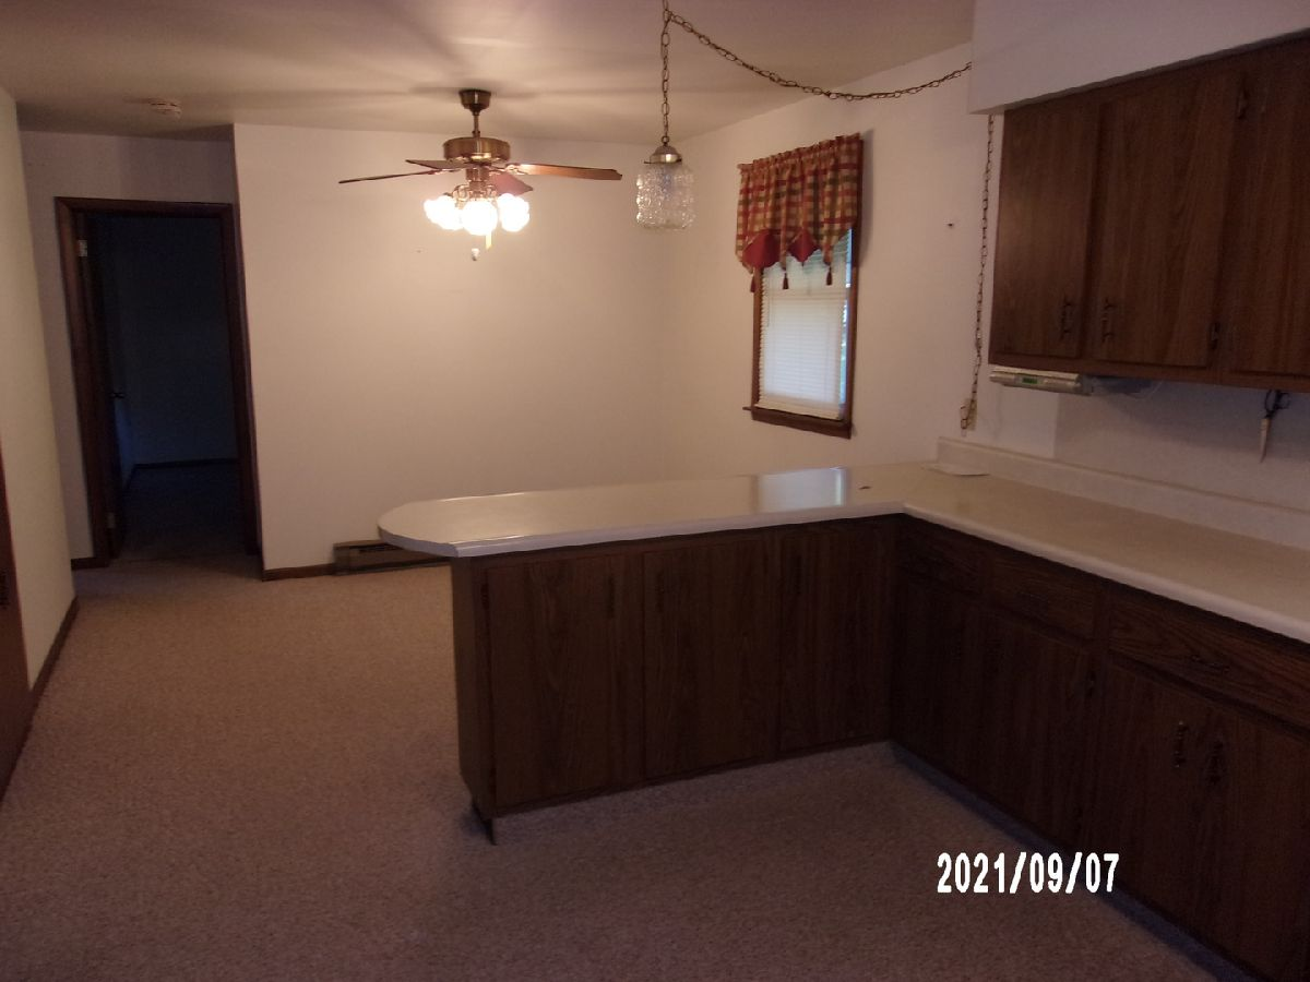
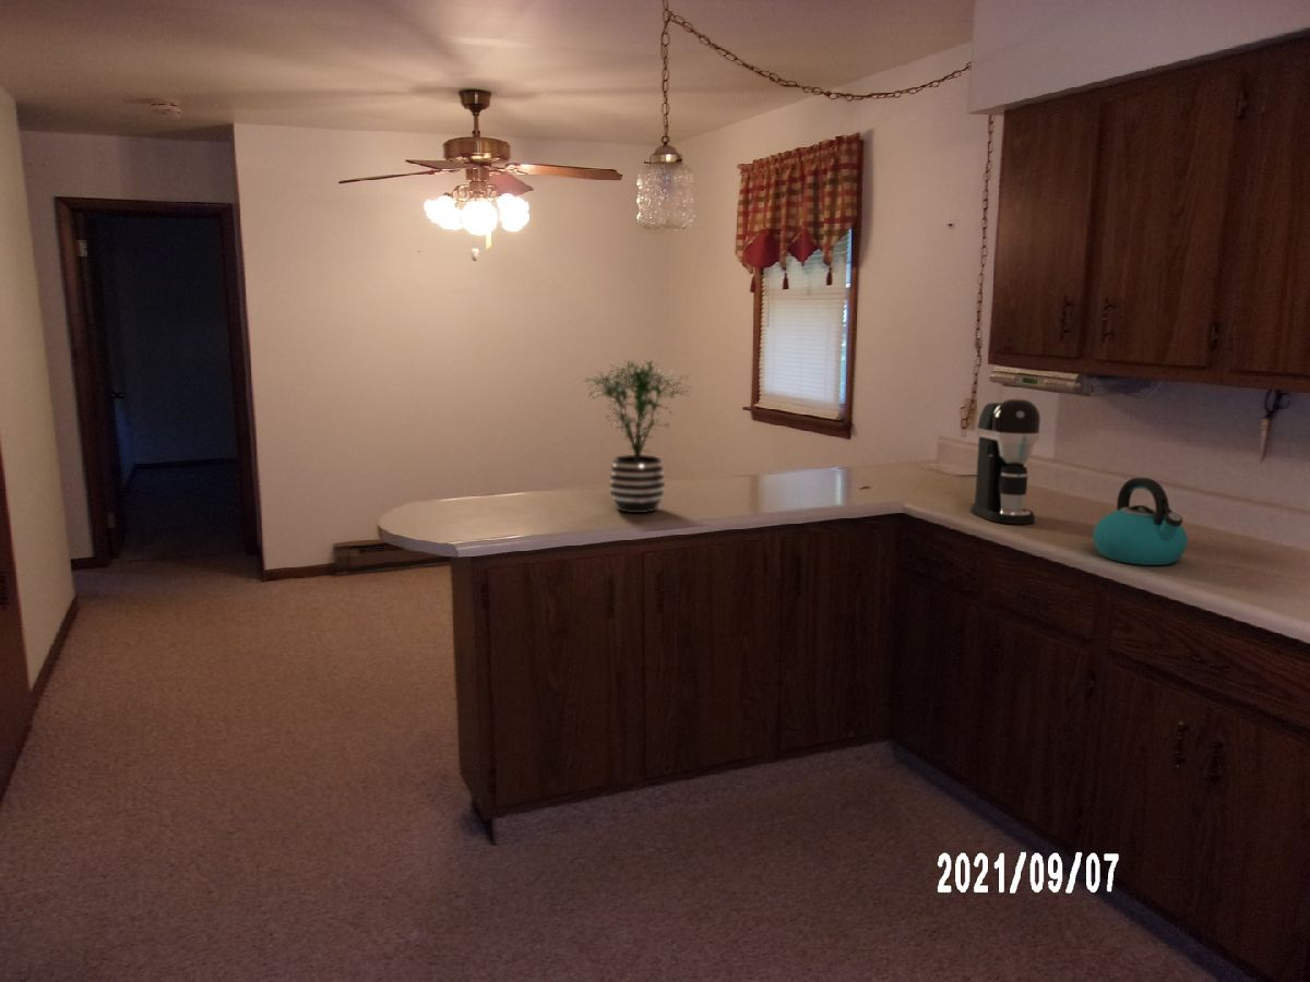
+ potted plant (633, 433)
+ coffee maker (1005, 457)
+ kettle (1144, 519)
